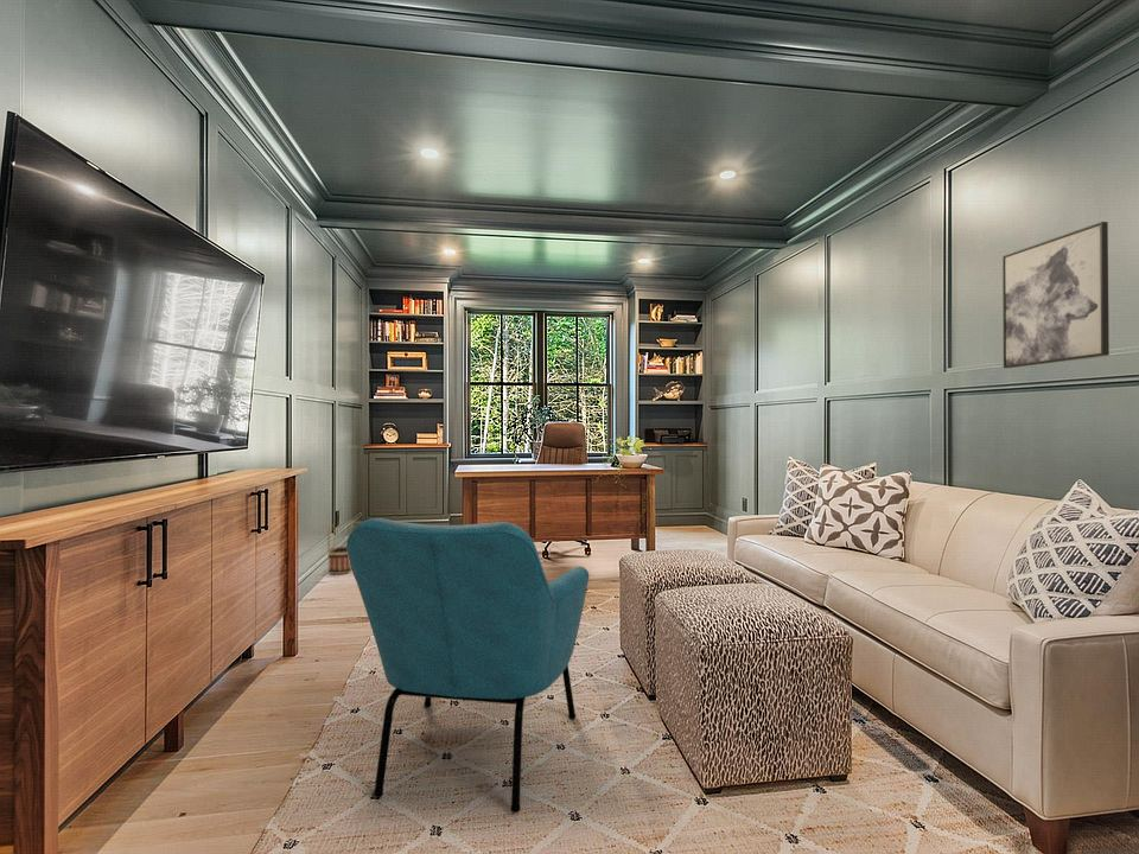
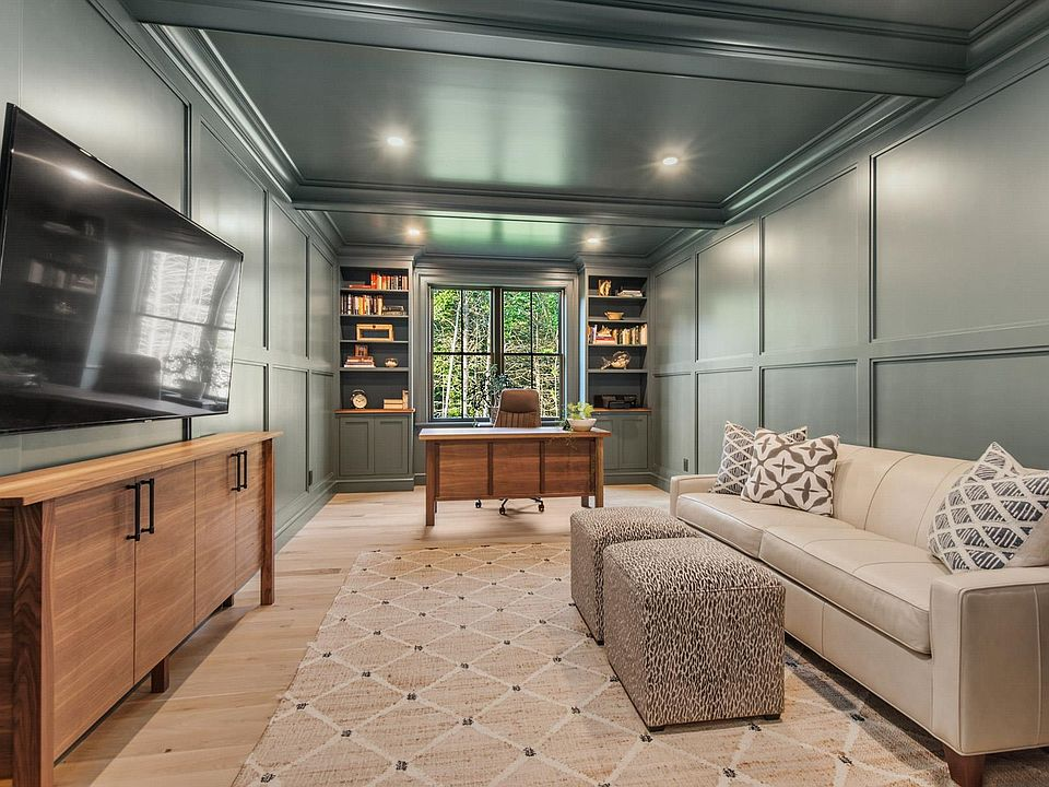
- wall art (1050, 301)
- basket (342, 547)
- armchair (472, 631)
